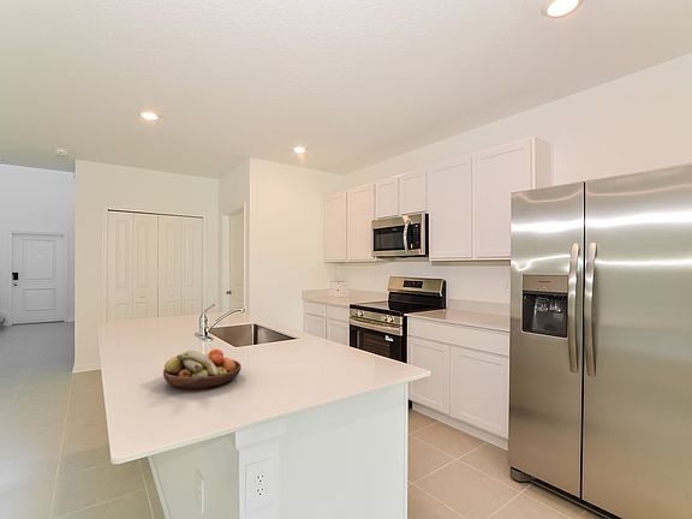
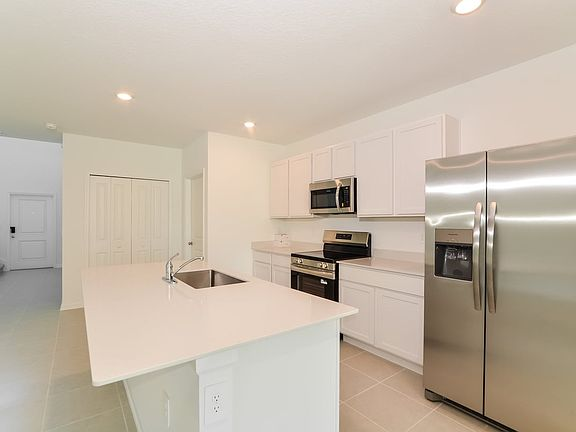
- fruit bowl (203, 364)
